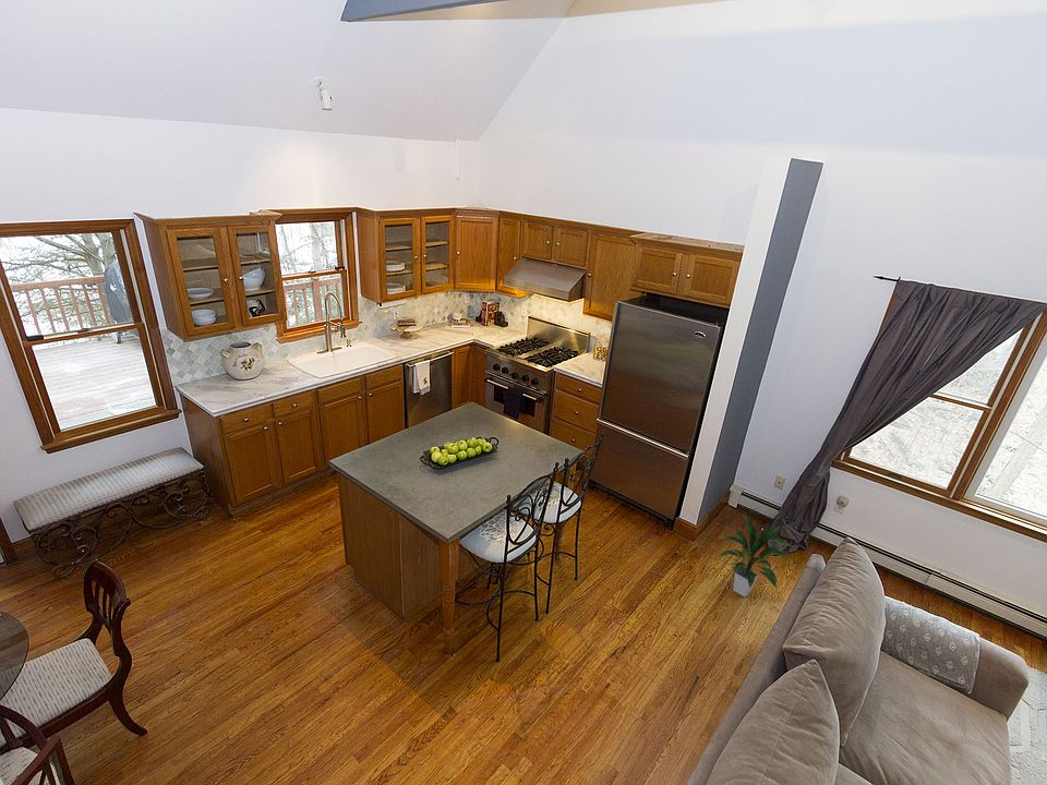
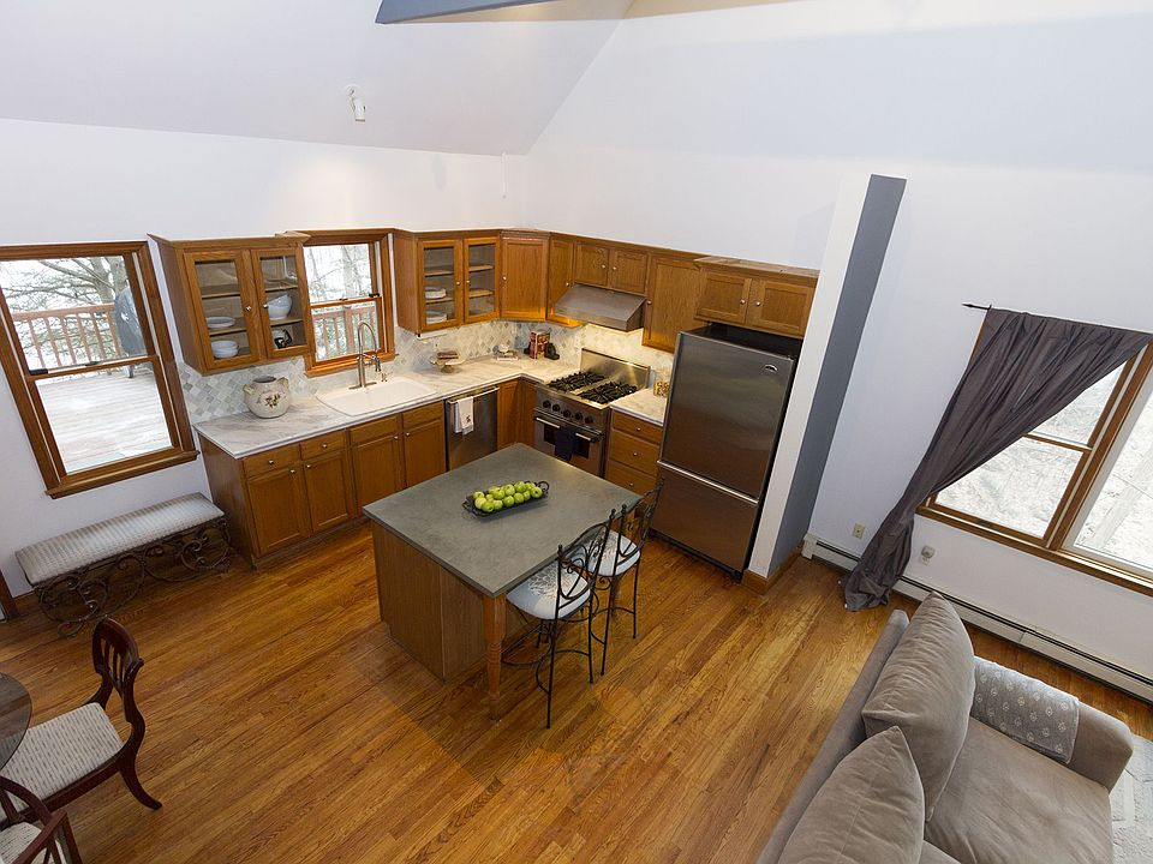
- indoor plant (754, 557)
